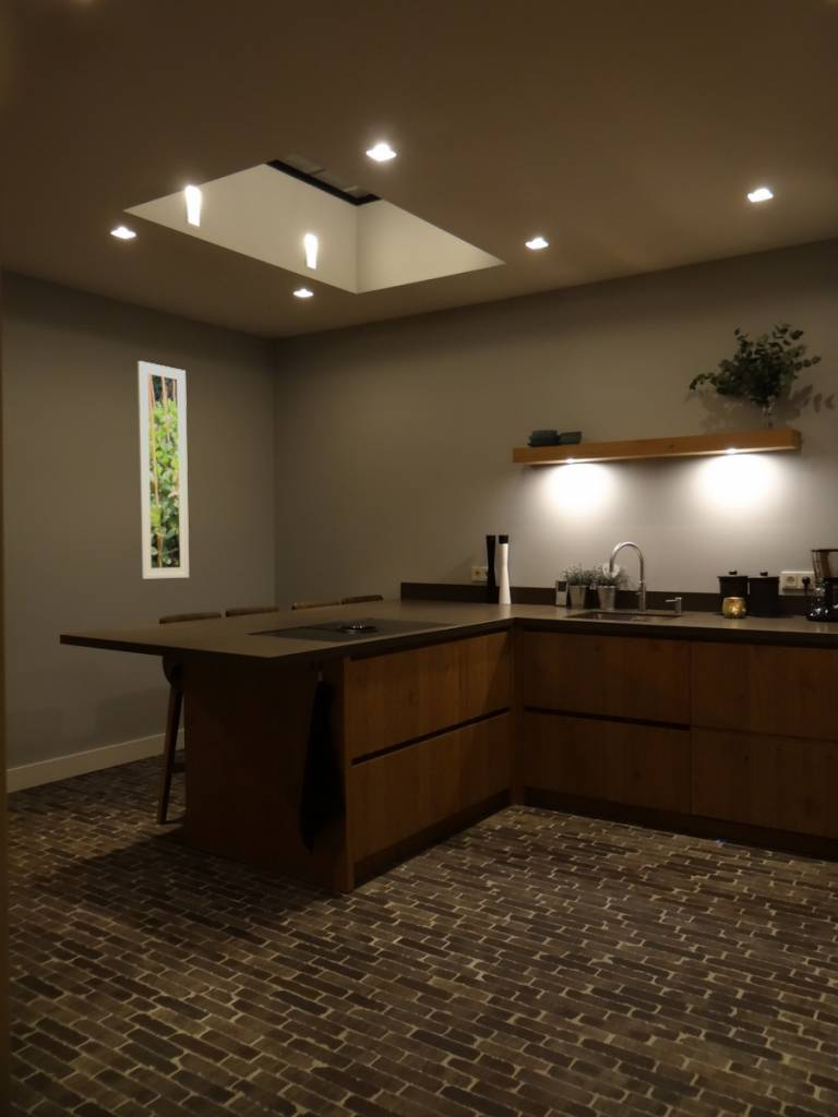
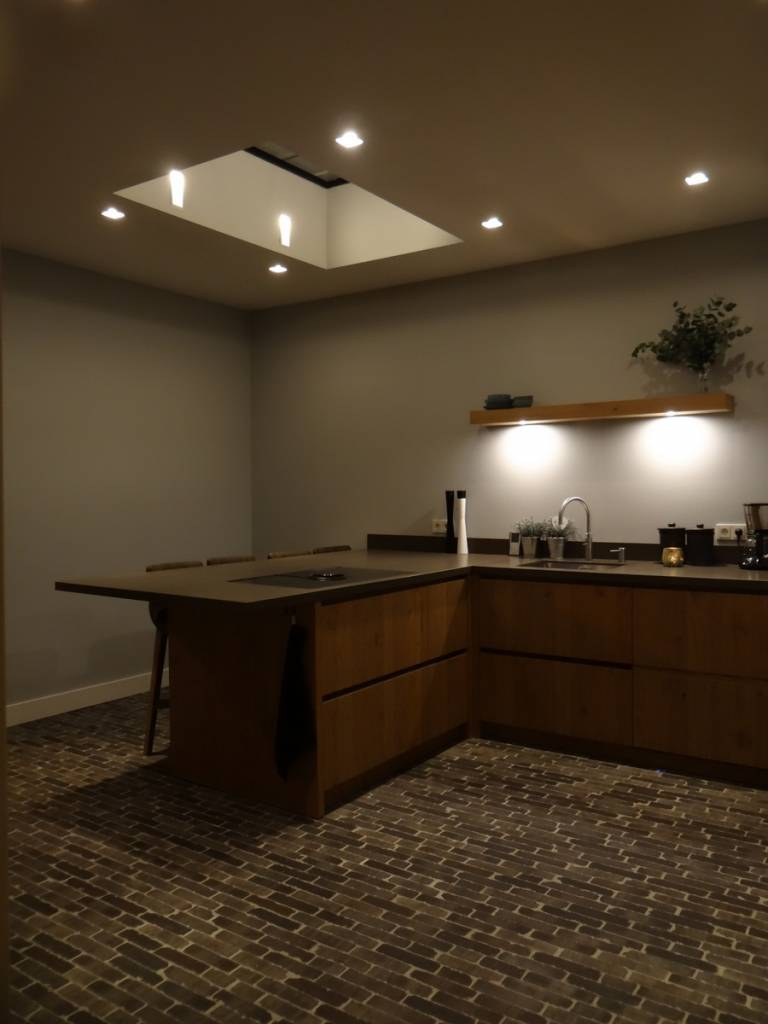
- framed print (163, 471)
